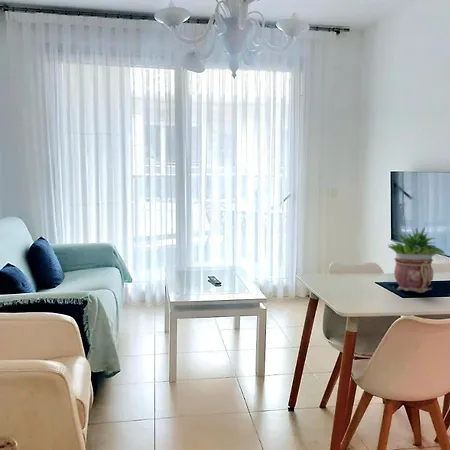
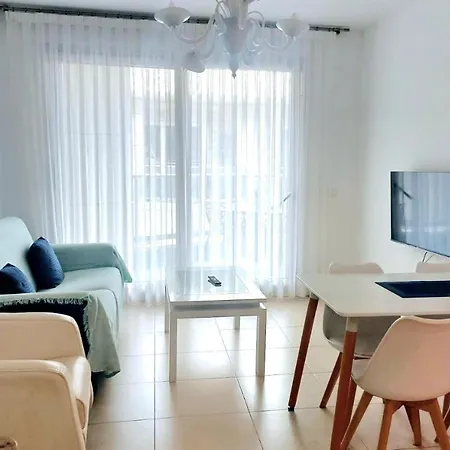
- potted plant (412, 258)
